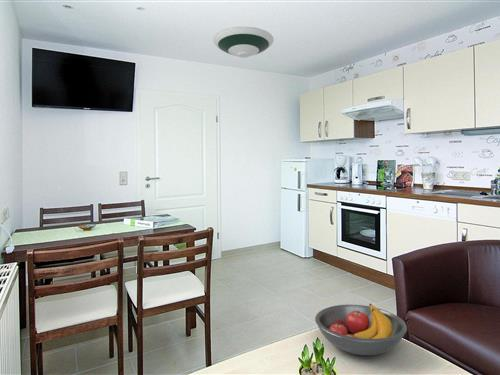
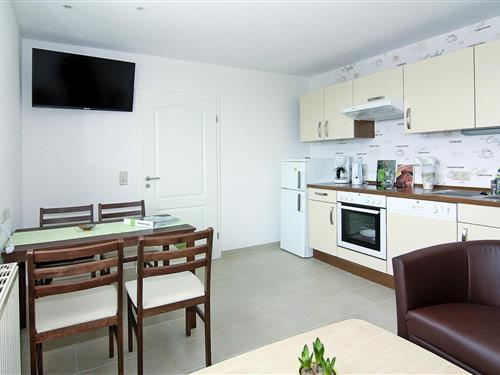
- fruit bowl (359, 329)
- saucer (243, 48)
